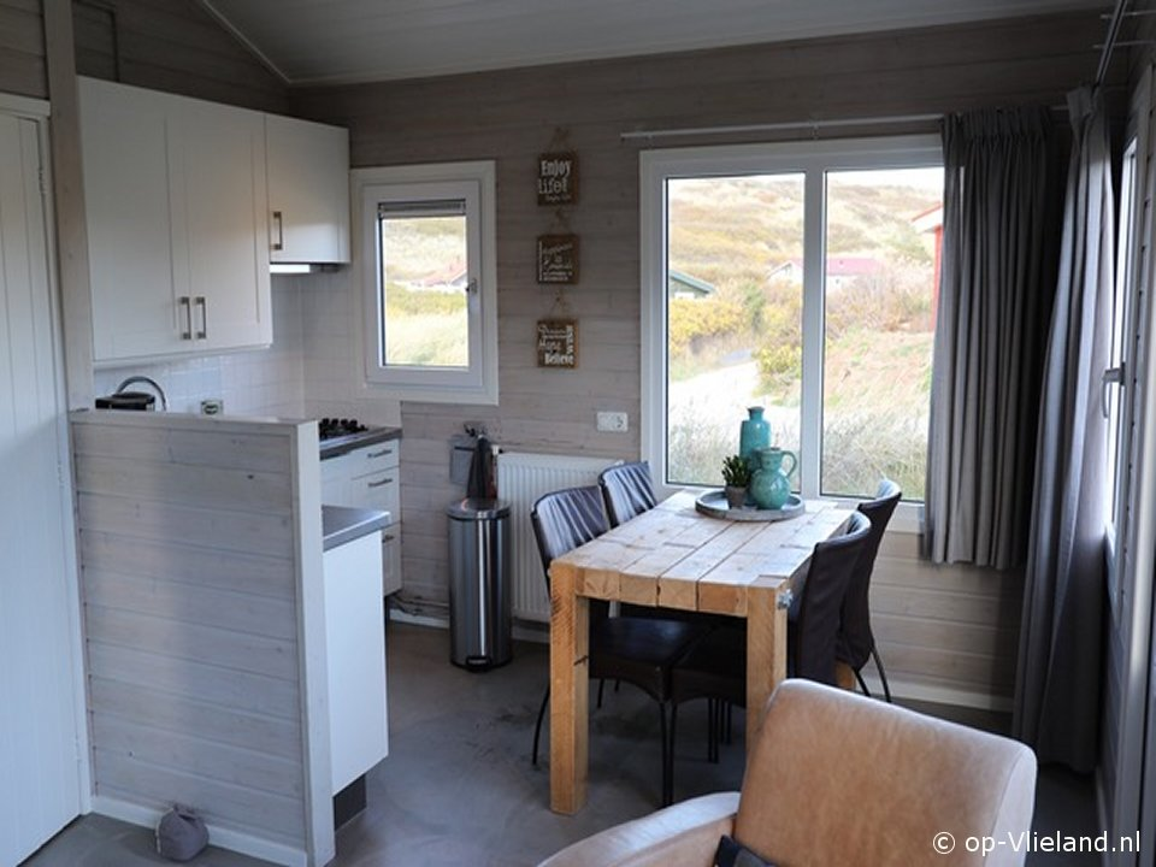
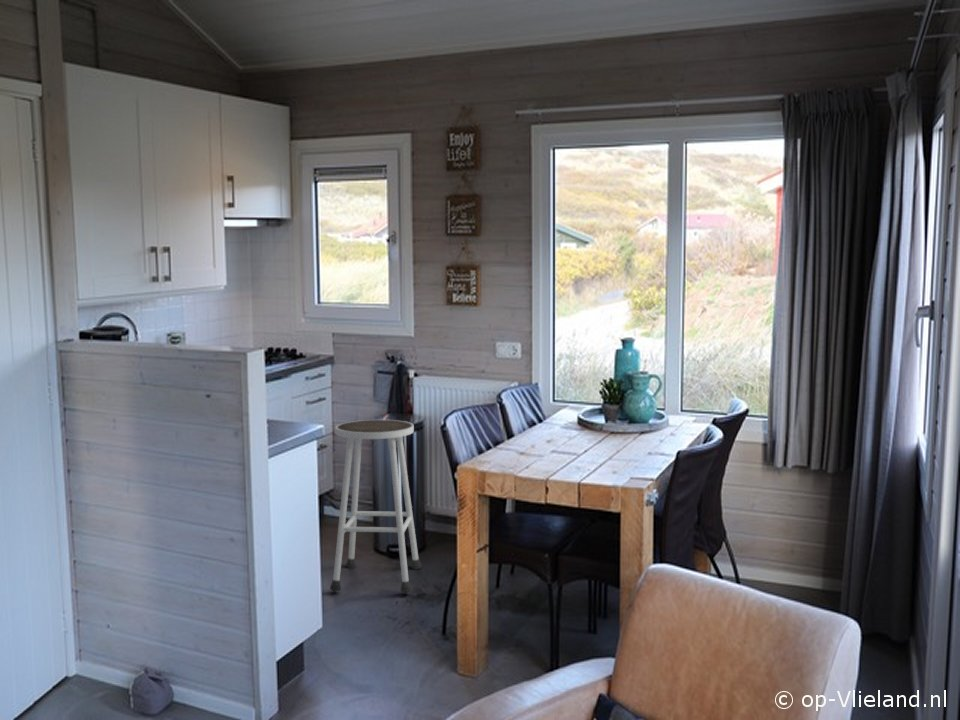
+ stool (376, 511)
